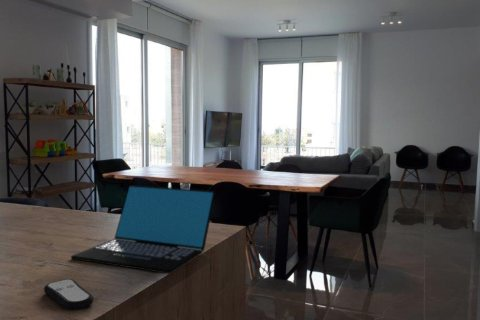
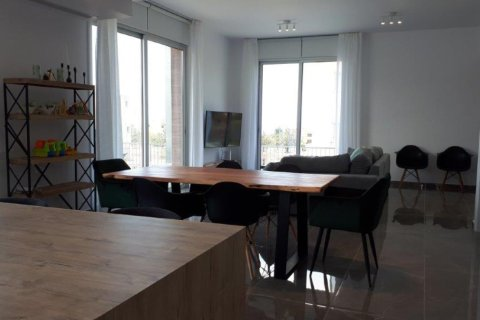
- laptop (147, 223)
- remote control (69, 293)
